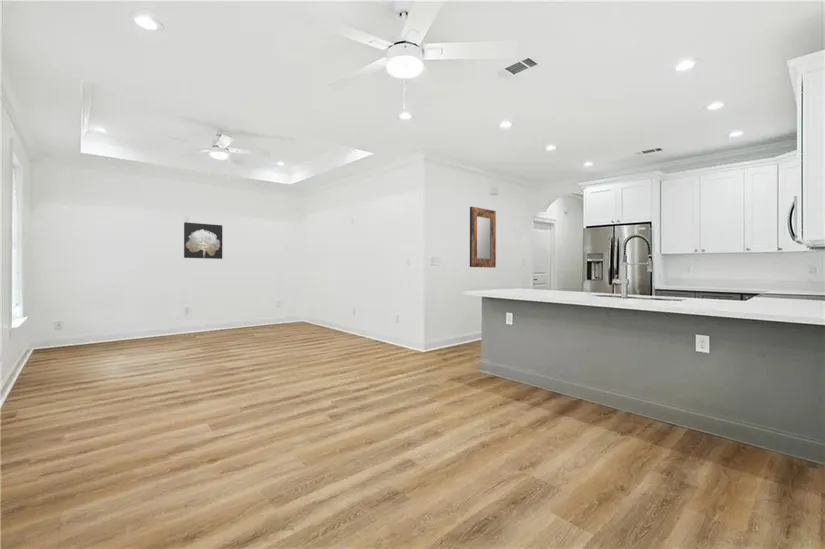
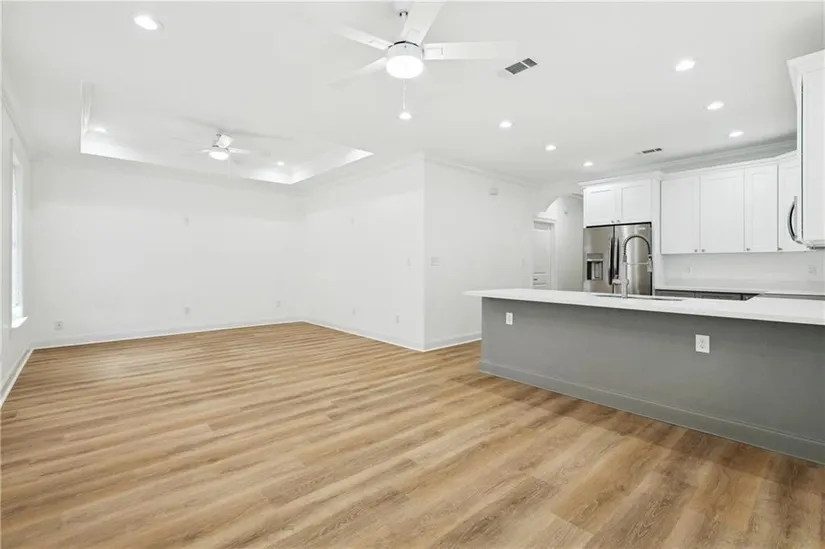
- wall art (203, 241)
- home mirror (483, 238)
